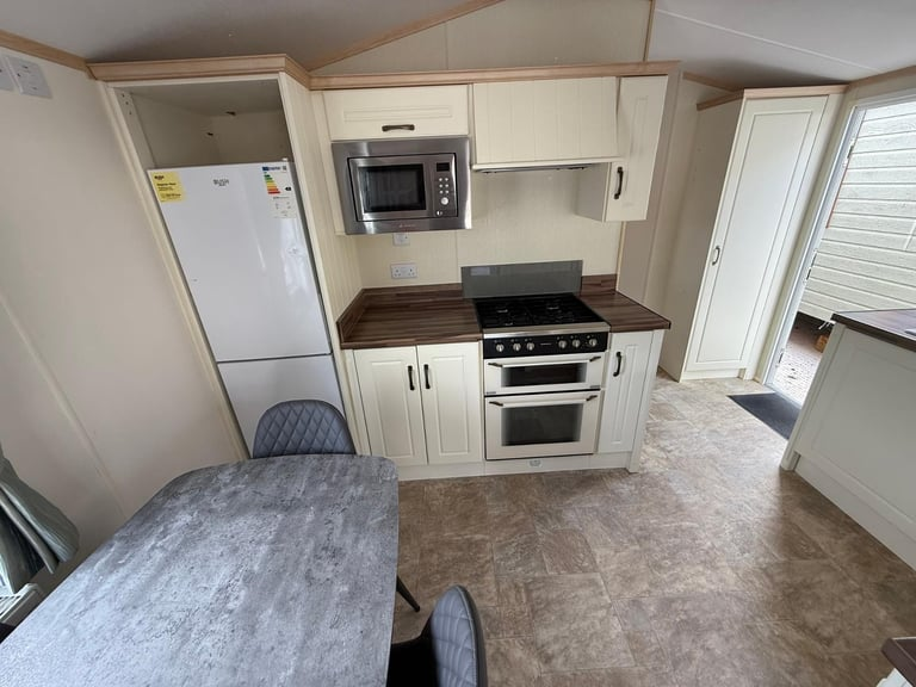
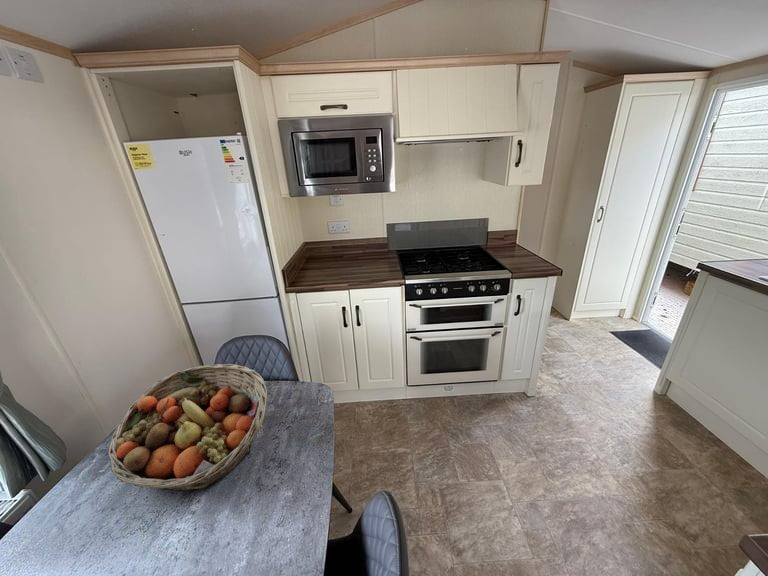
+ fruit basket (196, 423)
